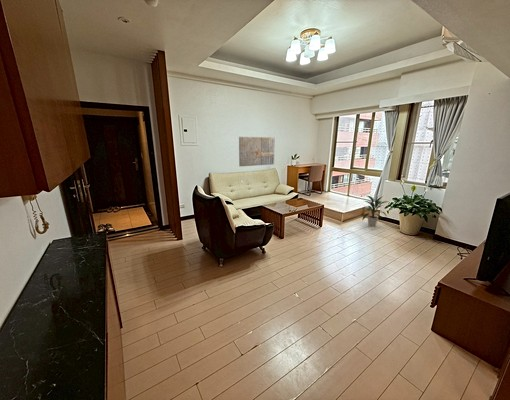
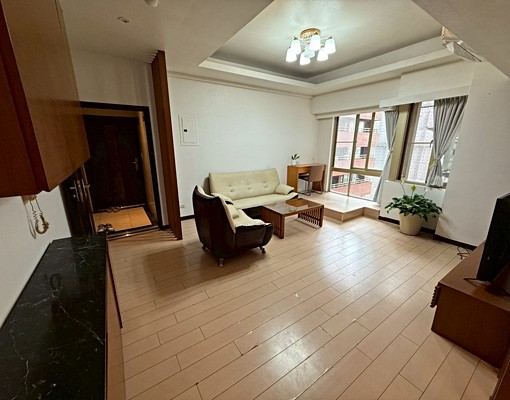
- wall art (257, 151)
- indoor plant (372, 209)
